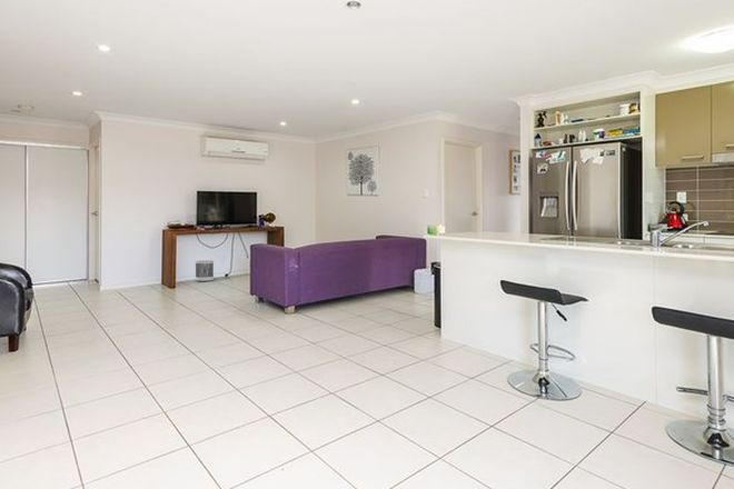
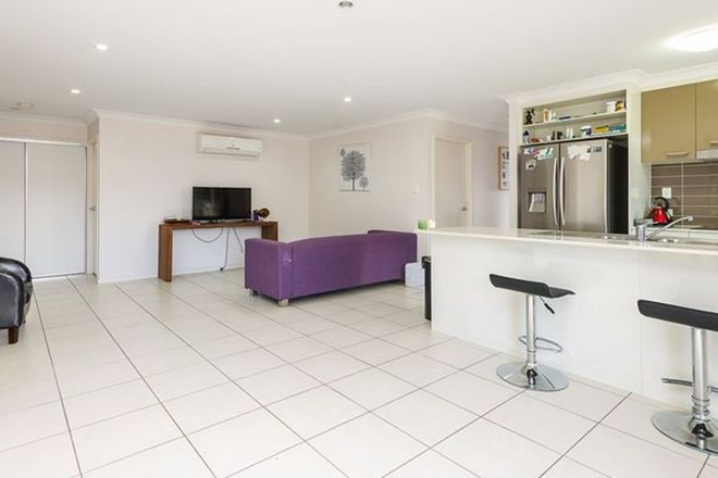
- wastebasket (204, 270)
